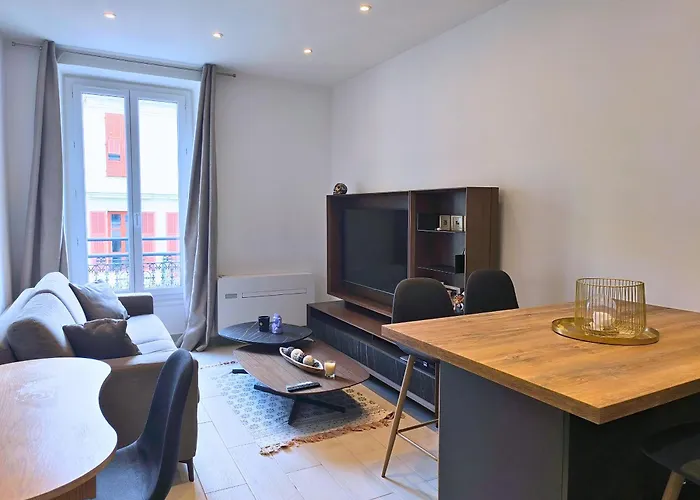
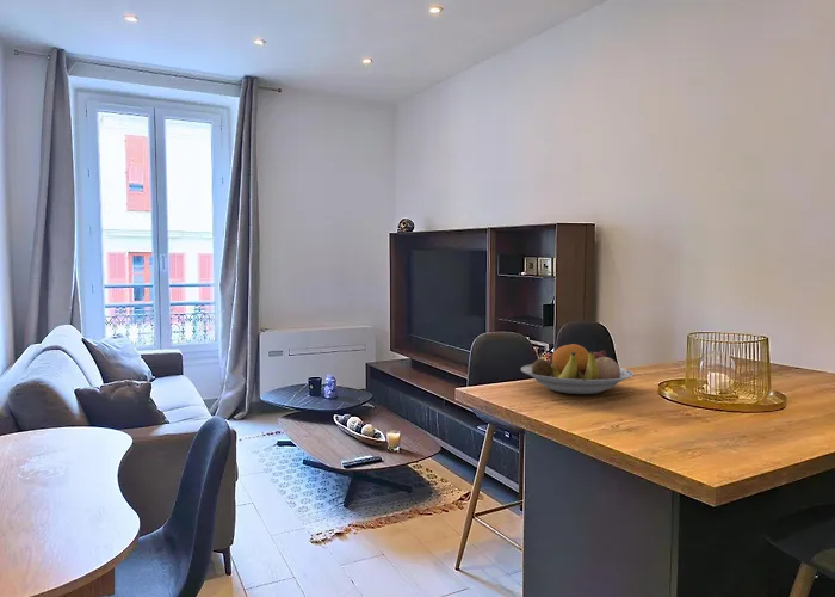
+ fruit bowl (575, 365)
